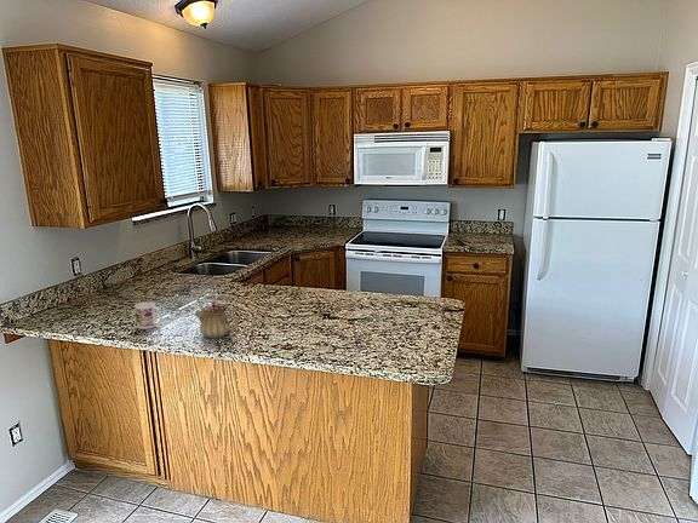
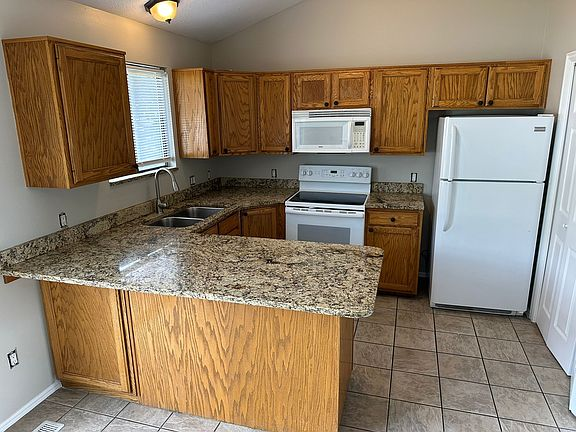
- mug (149, 315)
- teapot (216, 317)
